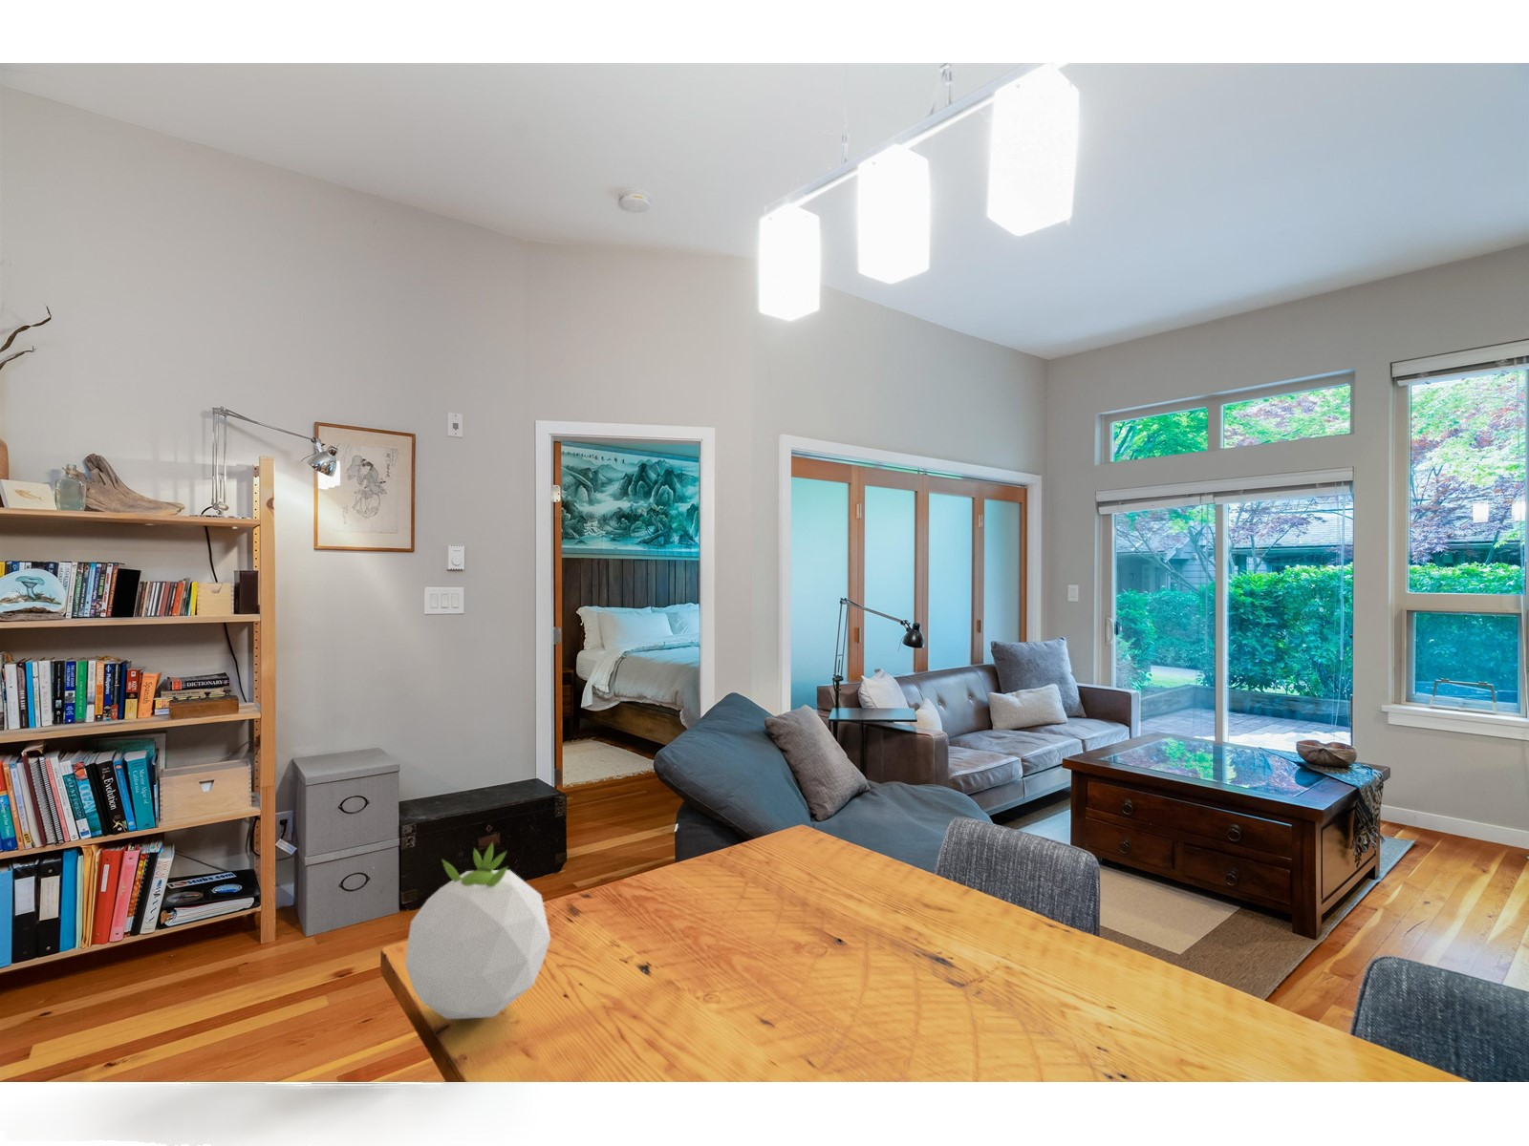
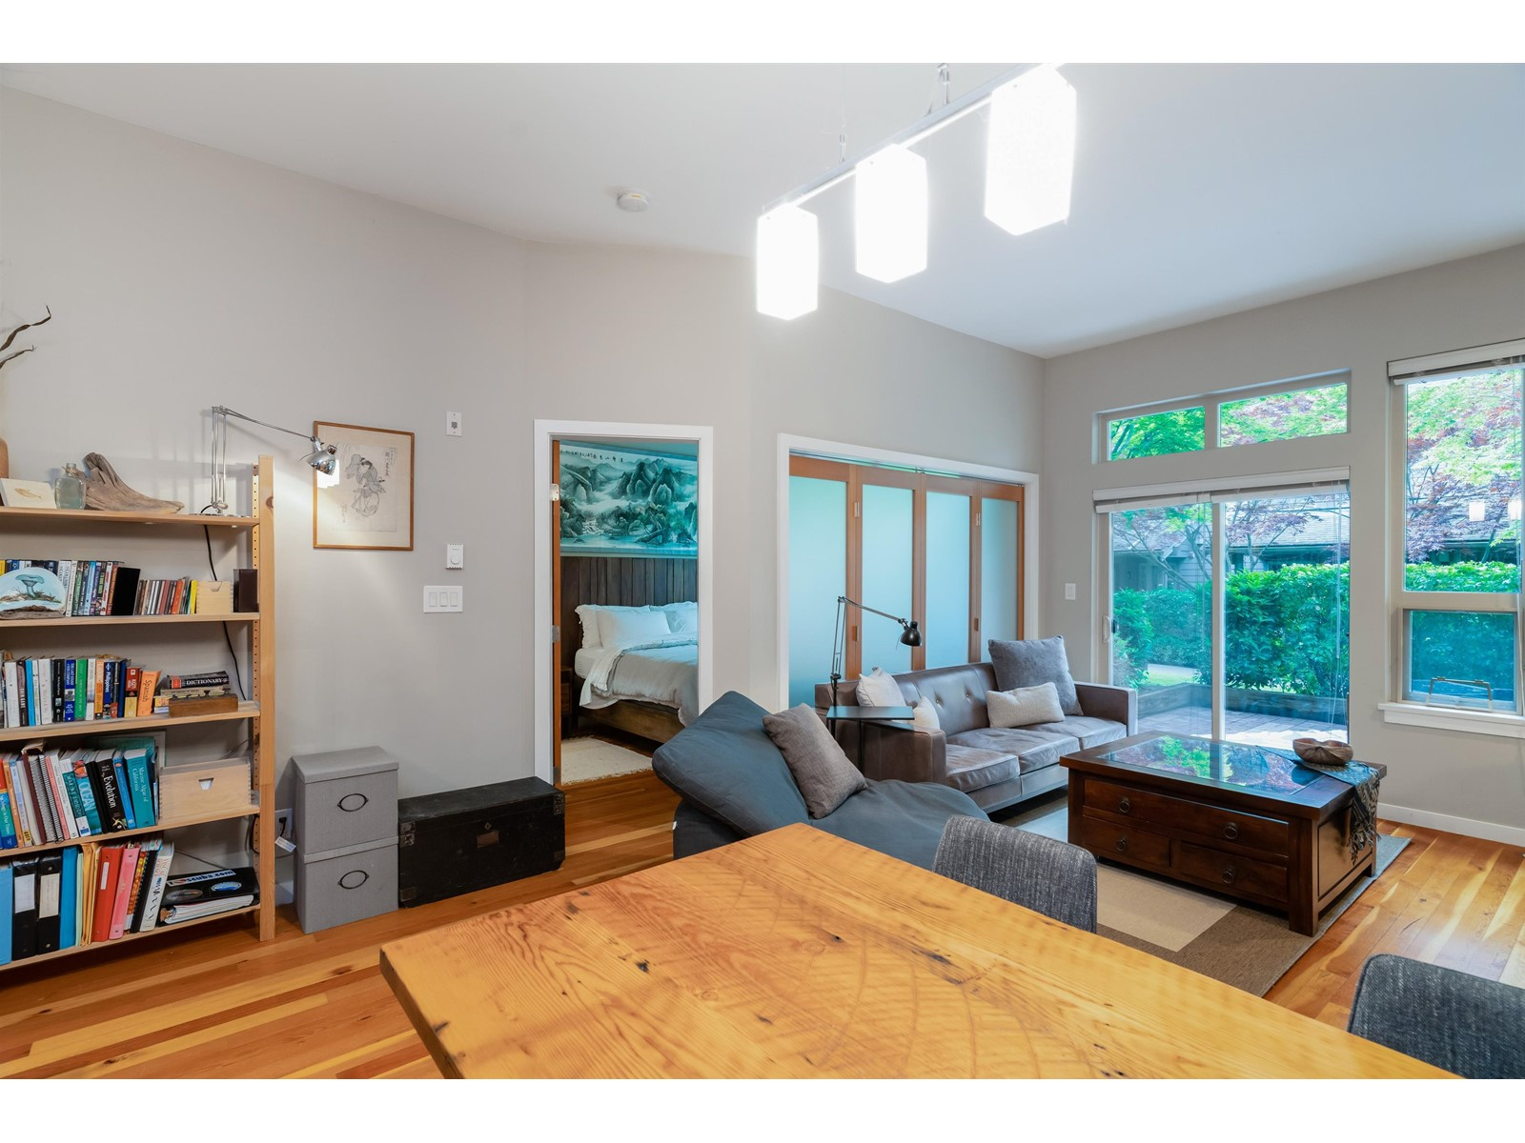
- succulent plant (479, 929)
